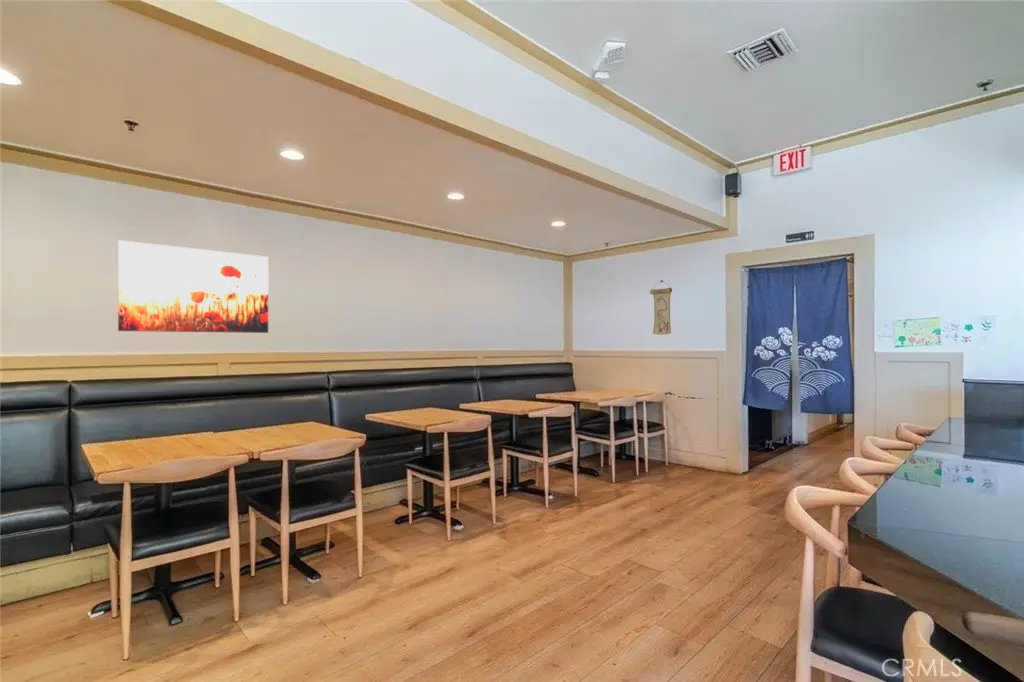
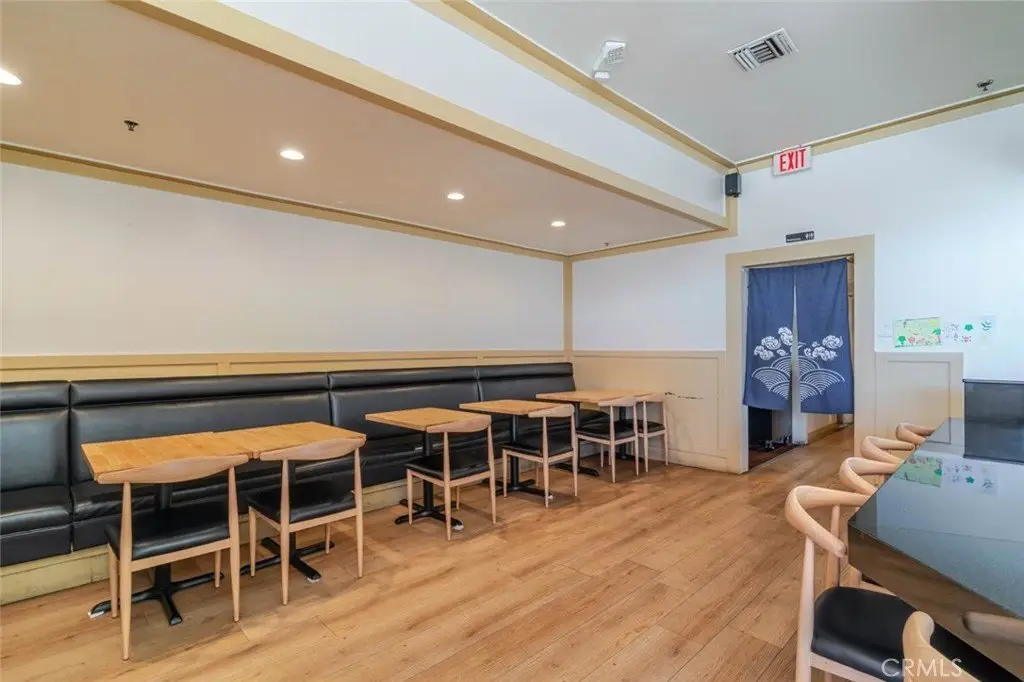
- wall art (199, 290)
- wall scroll (661, 307)
